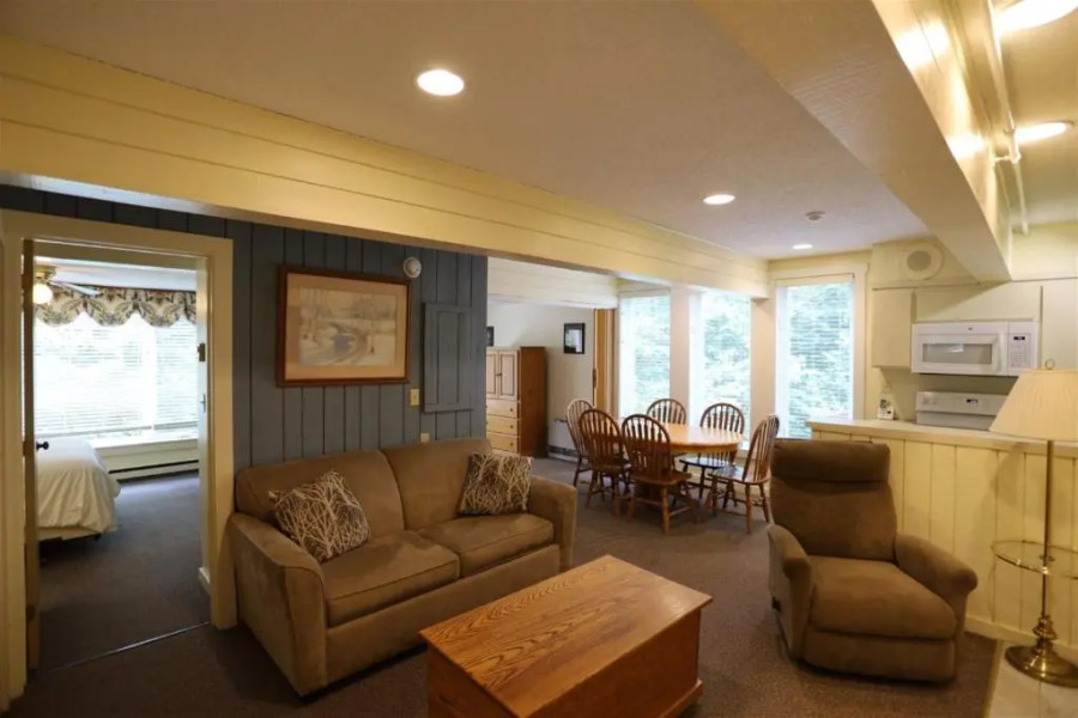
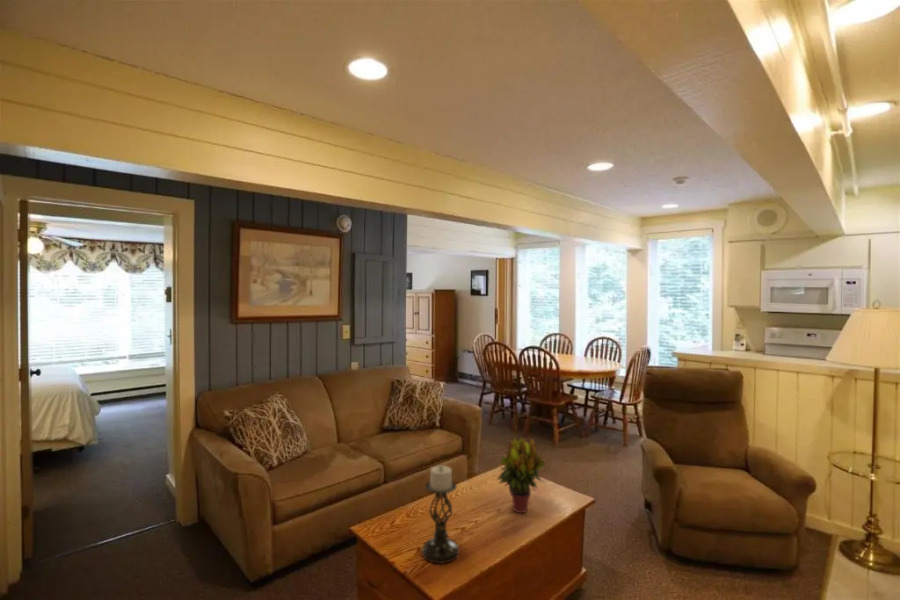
+ candle holder (441, 509)
+ potted plant (519, 473)
